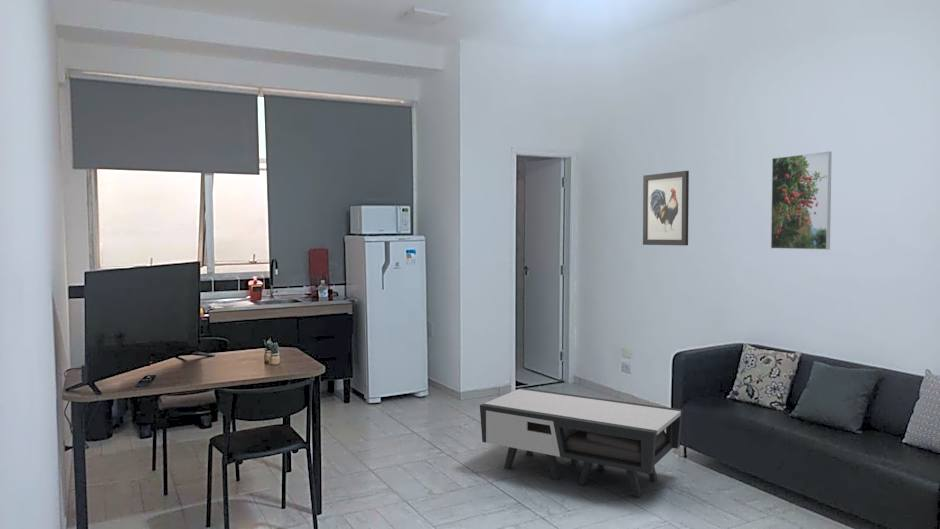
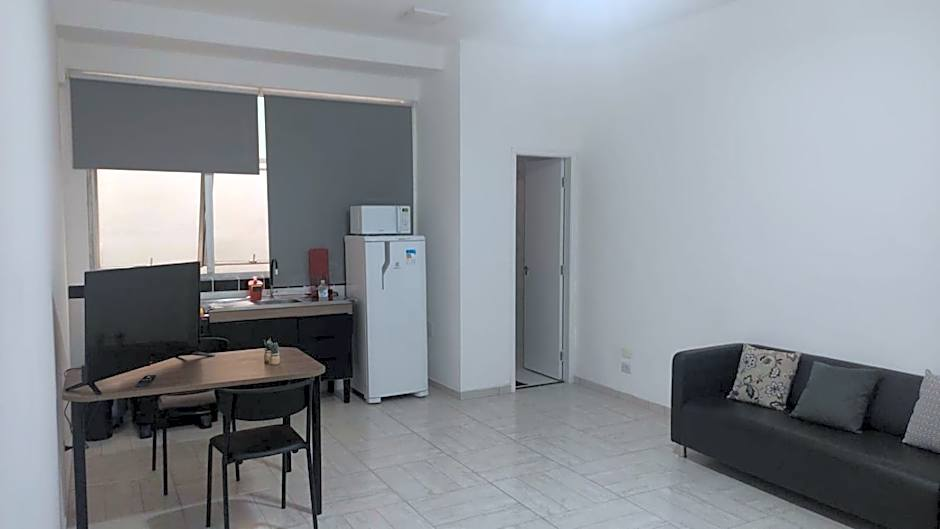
- coffee table (579, 440)
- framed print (799, 202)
- wall art (664, 209)
